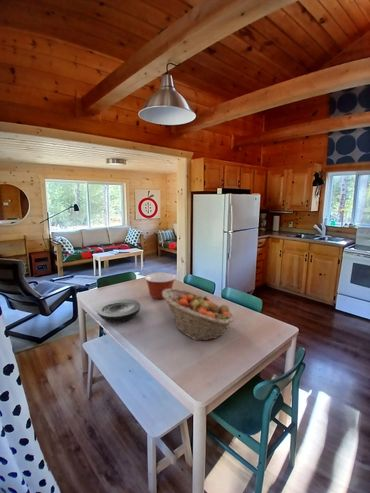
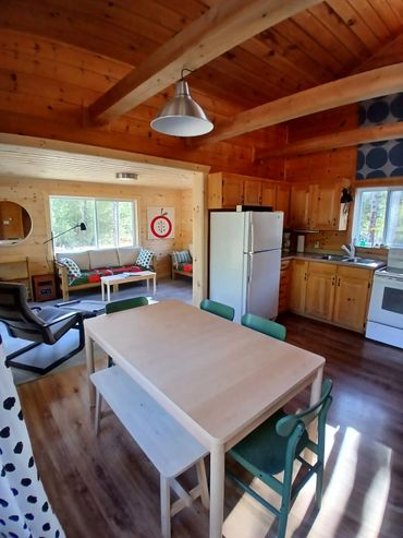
- plate (119, 311)
- mixing bowl (160, 286)
- fruit basket (196, 310)
